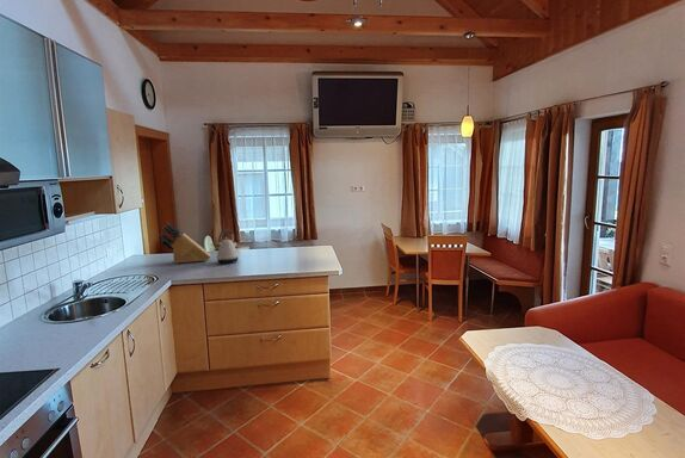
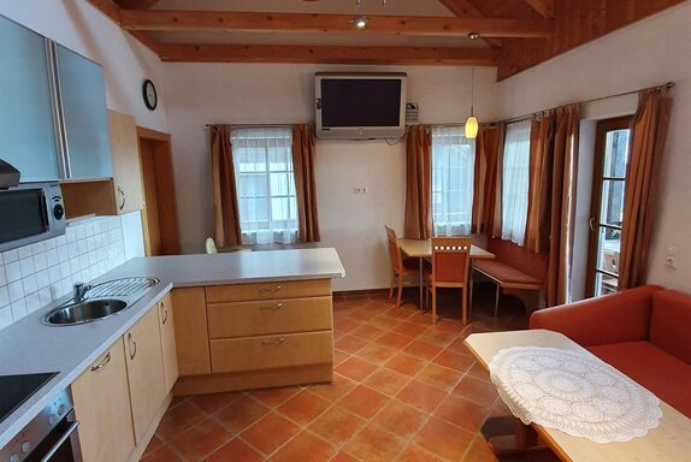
- kettle (227, 245)
- knife block (185, 241)
